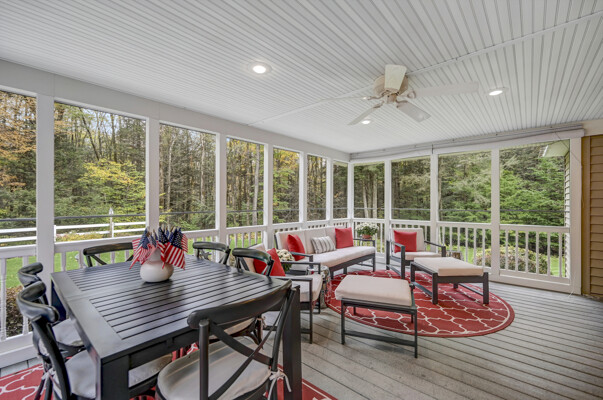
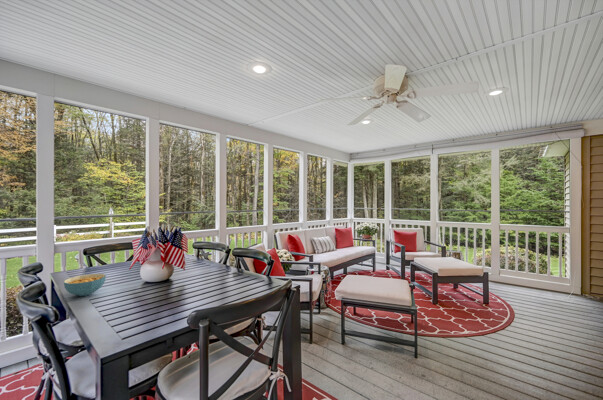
+ cereal bowl (85, 286)
